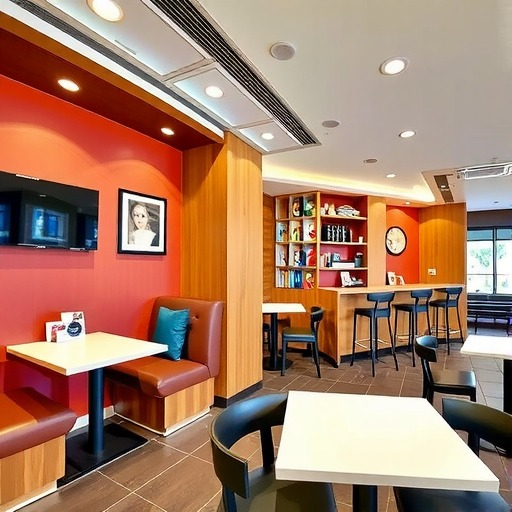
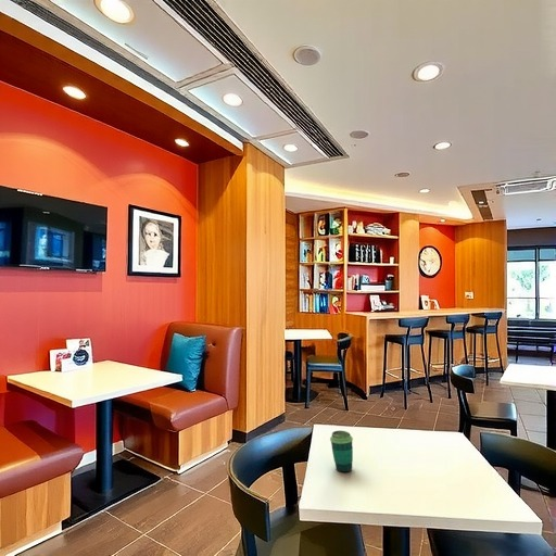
+ cup (341, 451)
